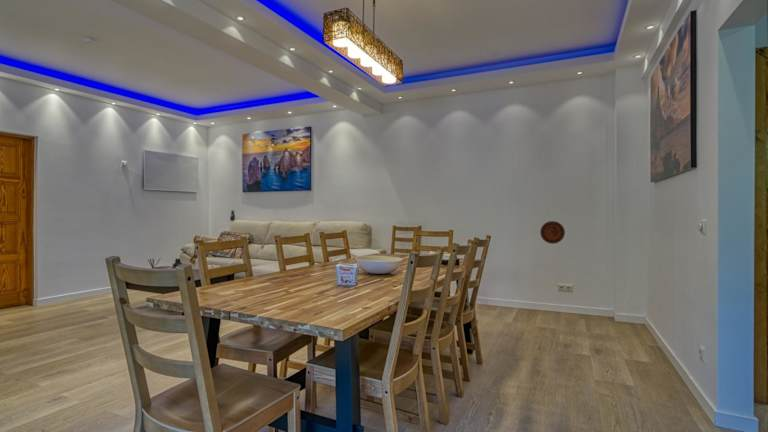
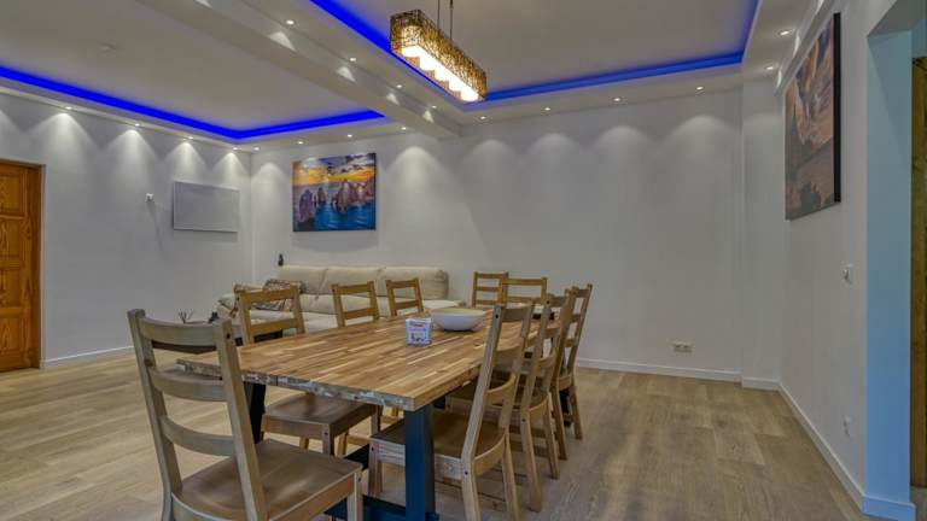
- decorative plate (552, 232)
